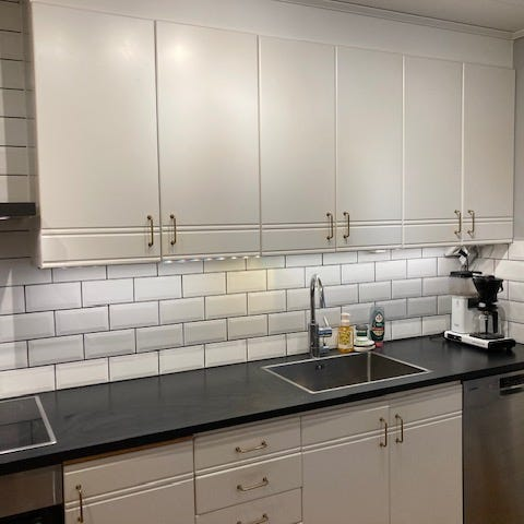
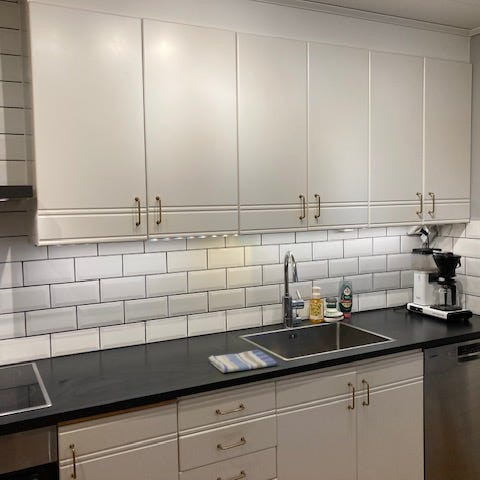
+ dish towel (242, 360)
